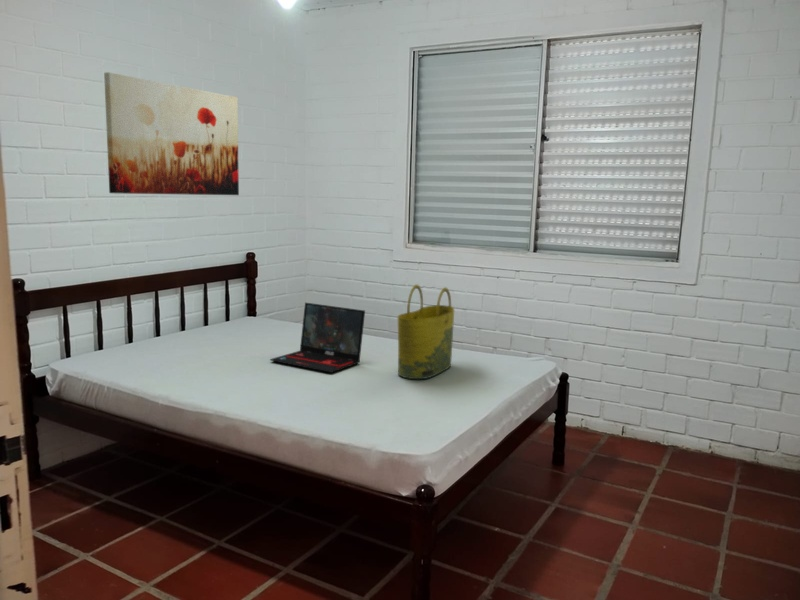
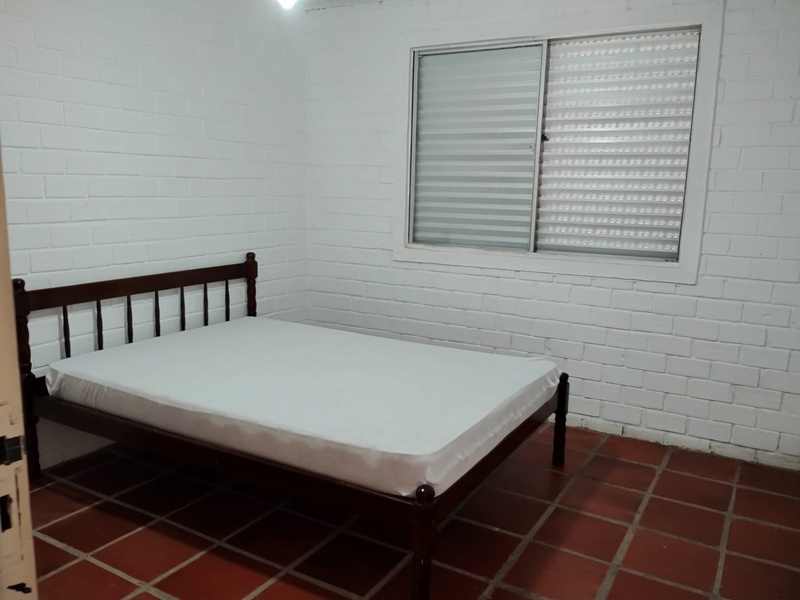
- tote bag (427, 328)
- laptop (317, 336)
- wall art (179, 141)
